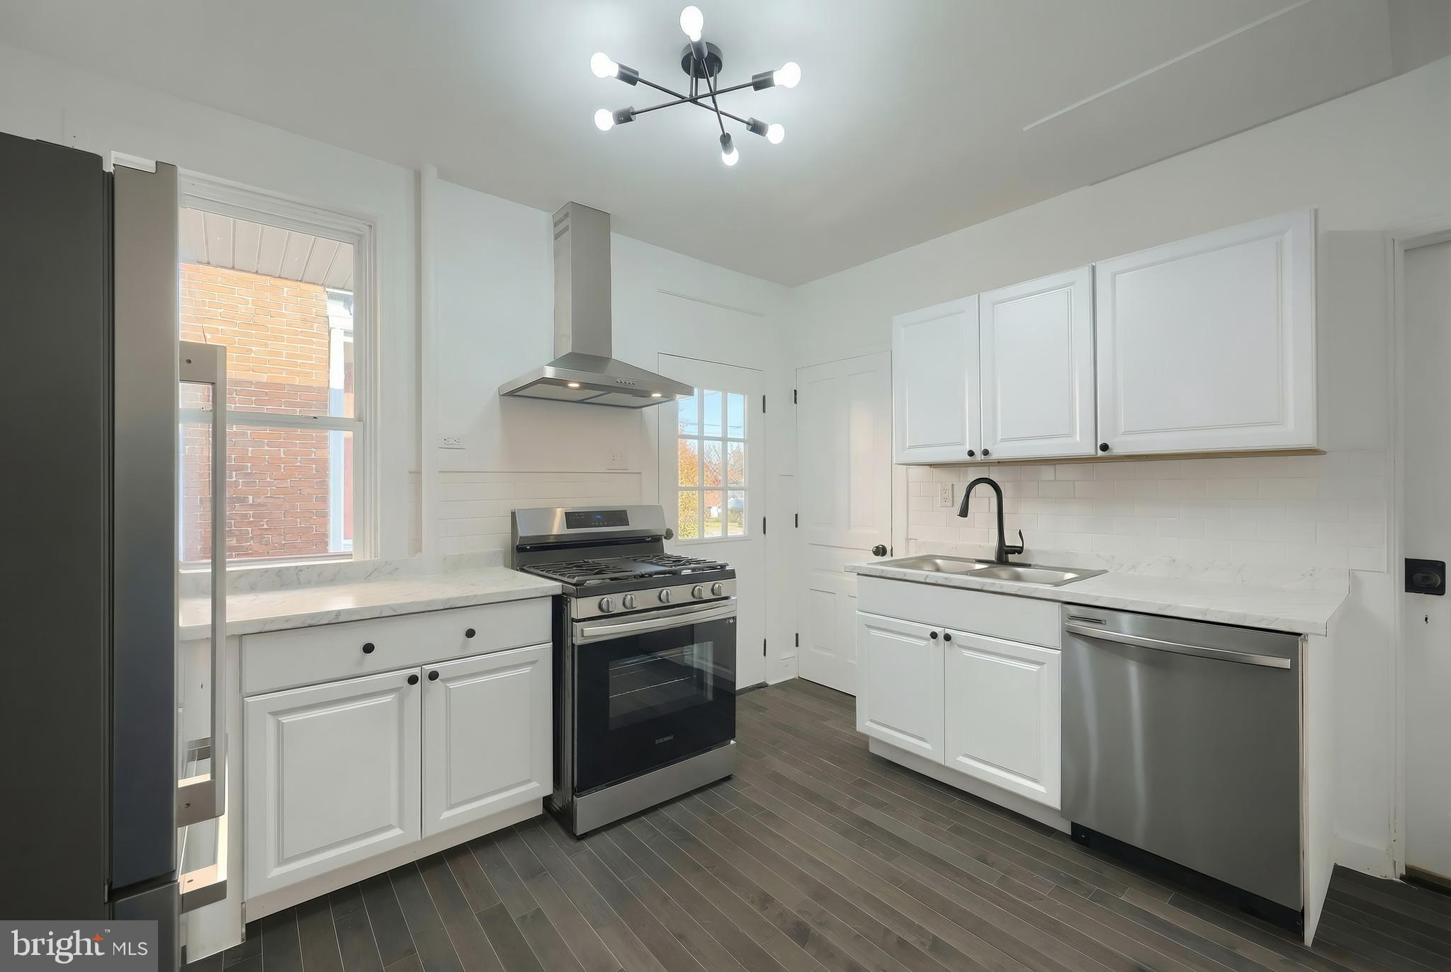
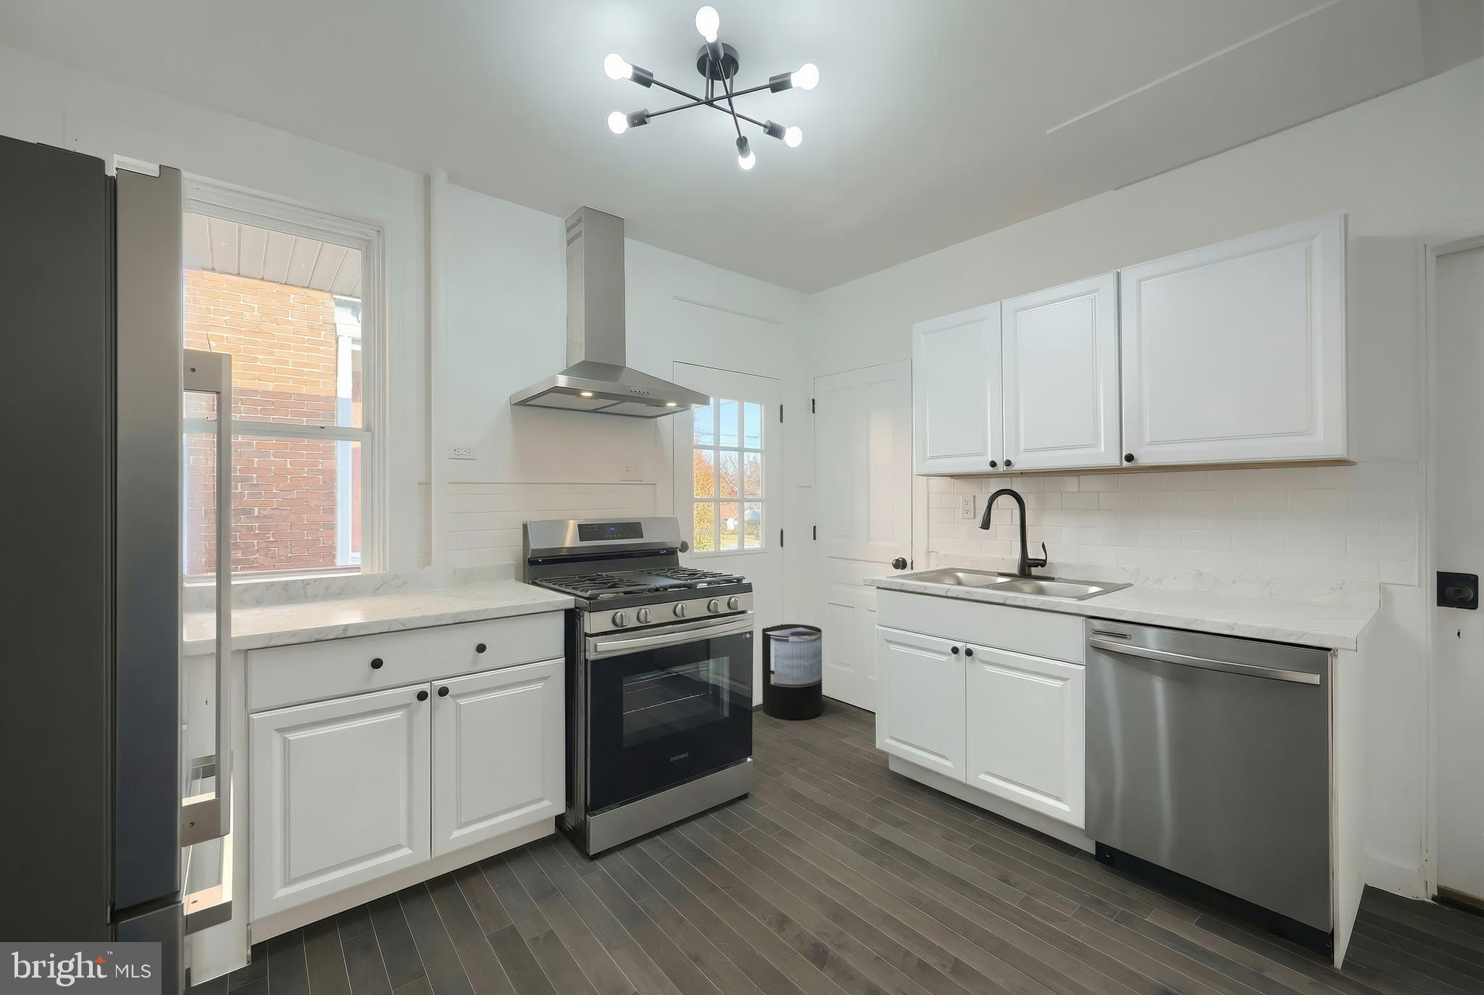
+ trash can (793, 670)
